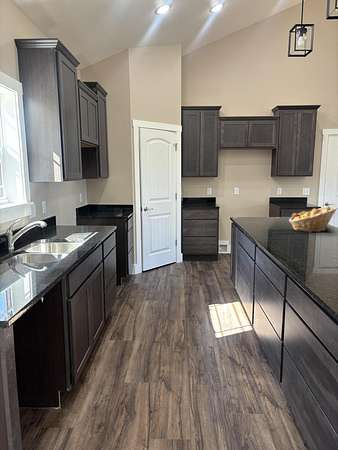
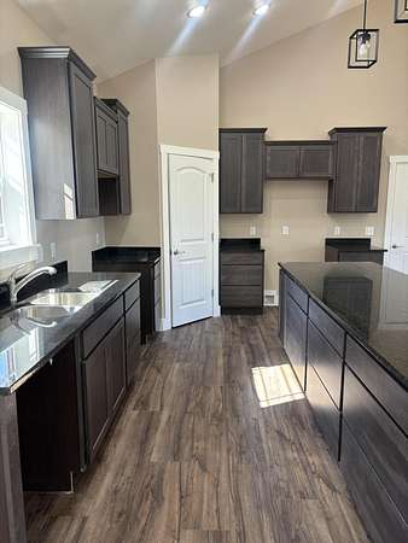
- fruit basket (312, 218)
